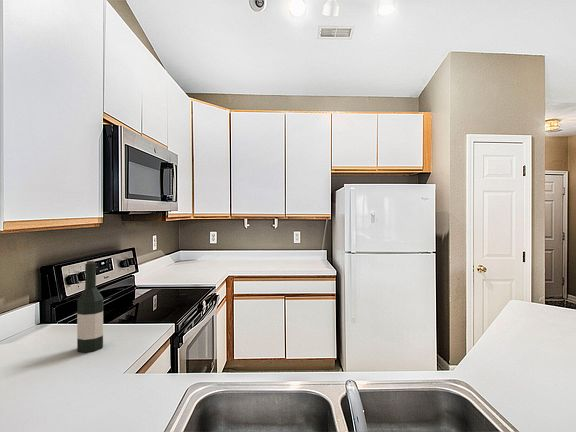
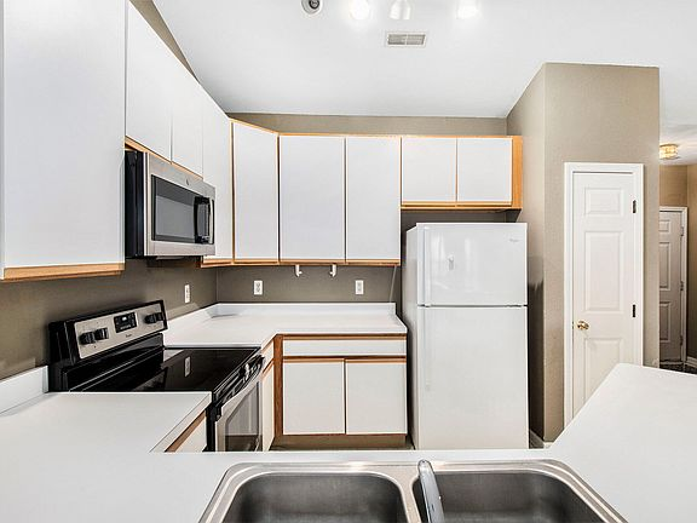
- wine bottle (90, 304)
